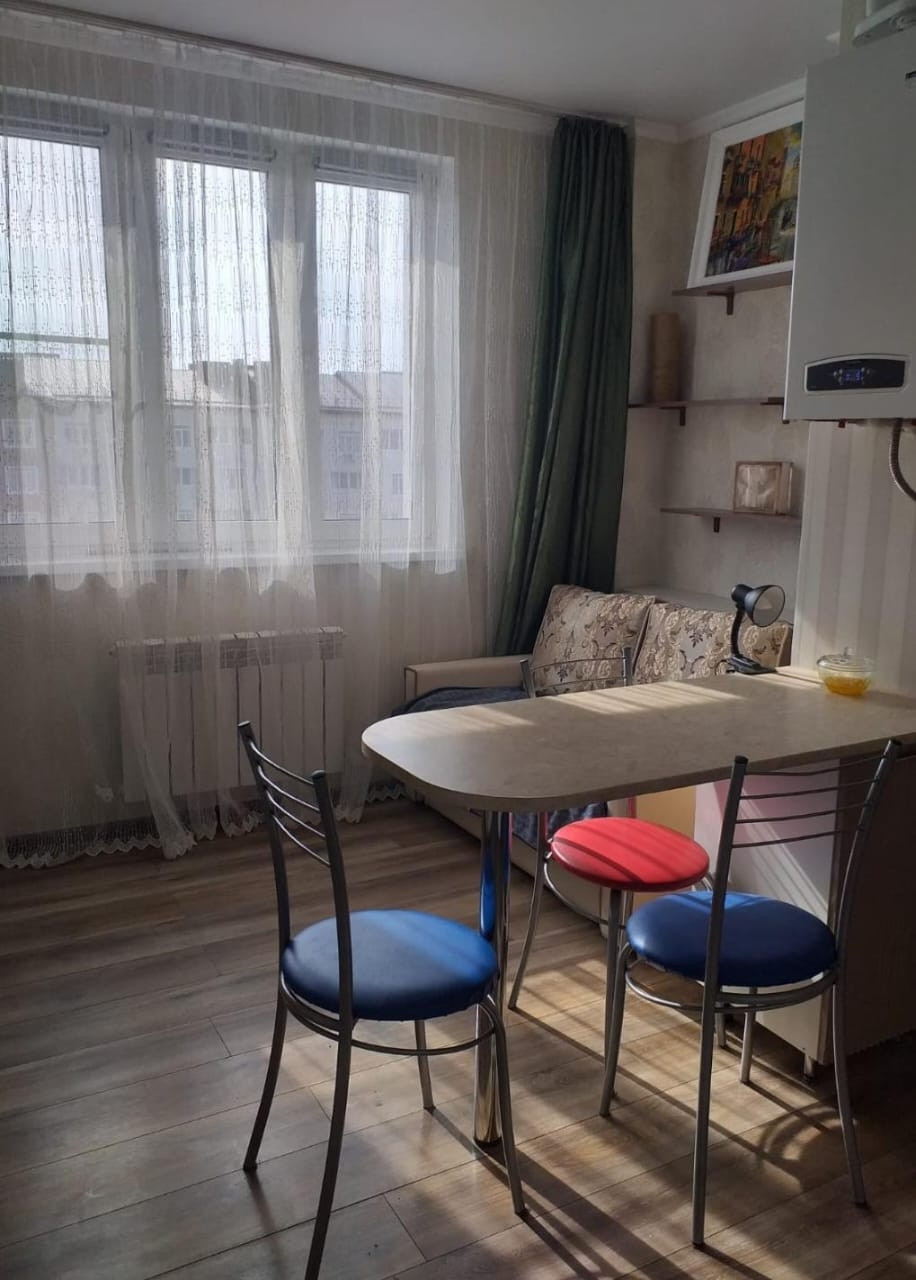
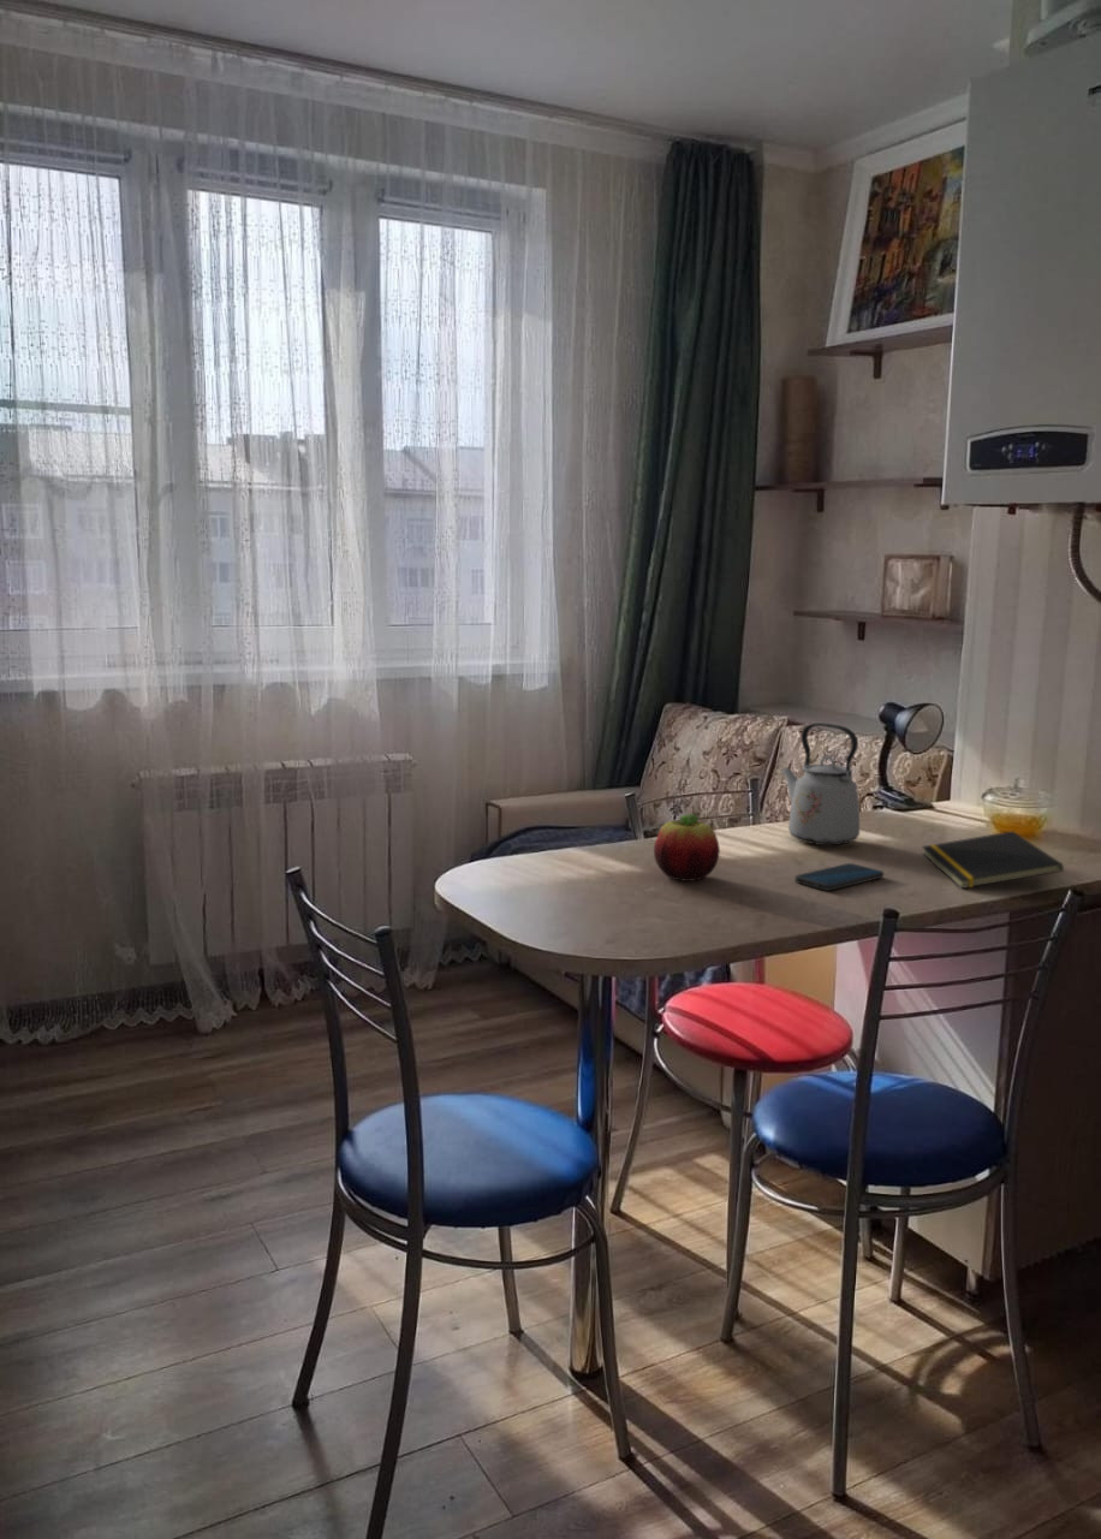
+ smartphone (839, 875)
+ notepad (988, 857)
+ fruit (686, 846)
+ kettle (816, 780)
